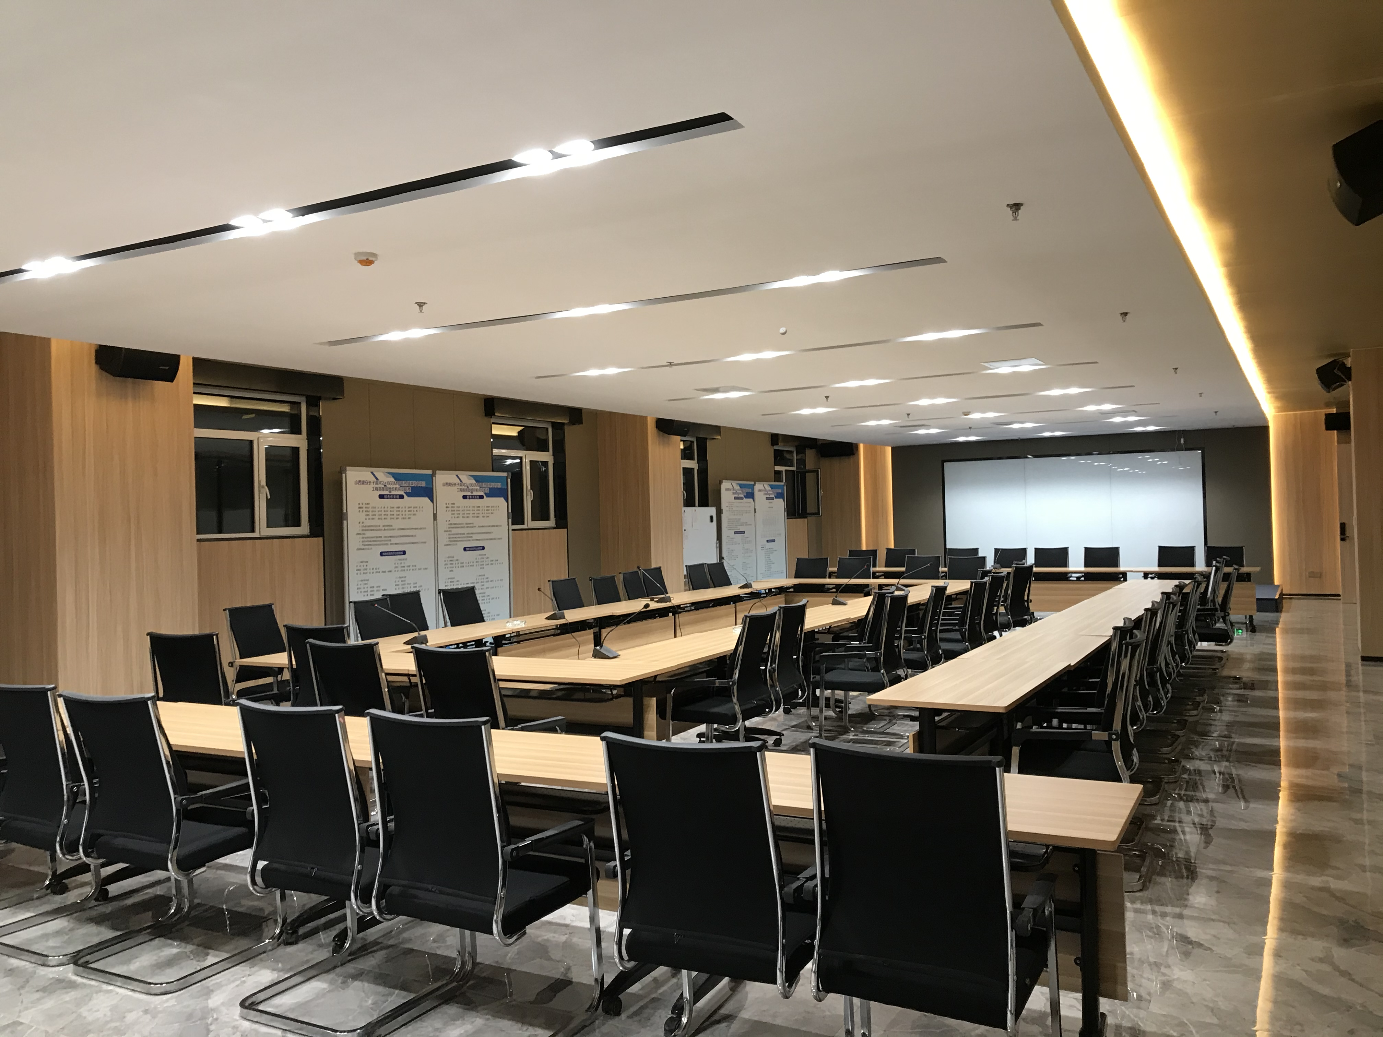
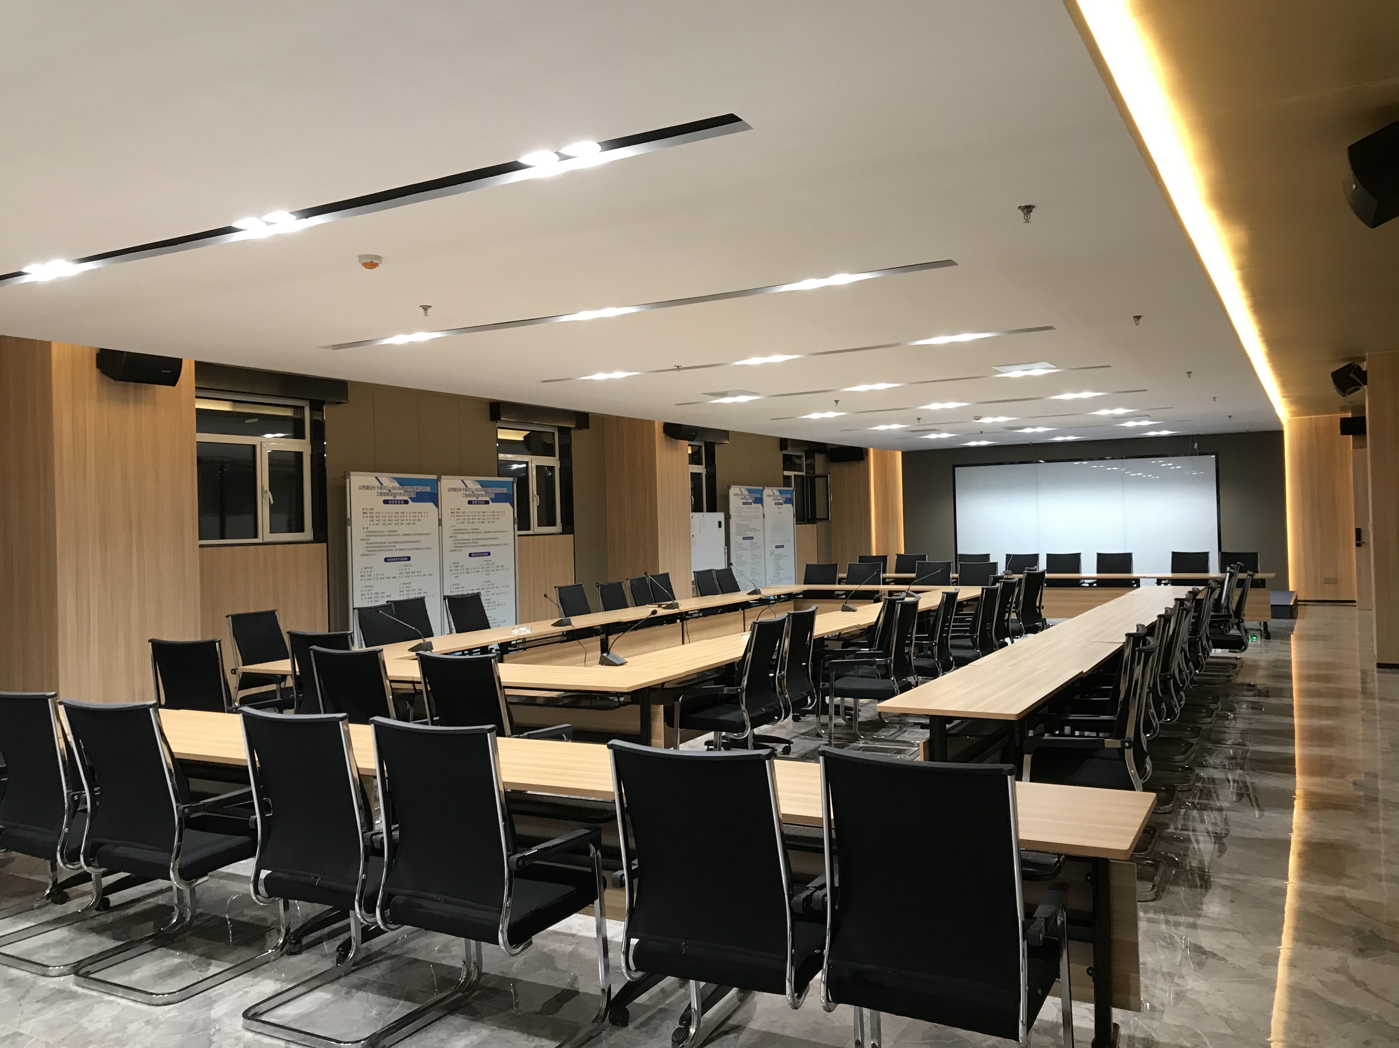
- eyeball (783, 331)
